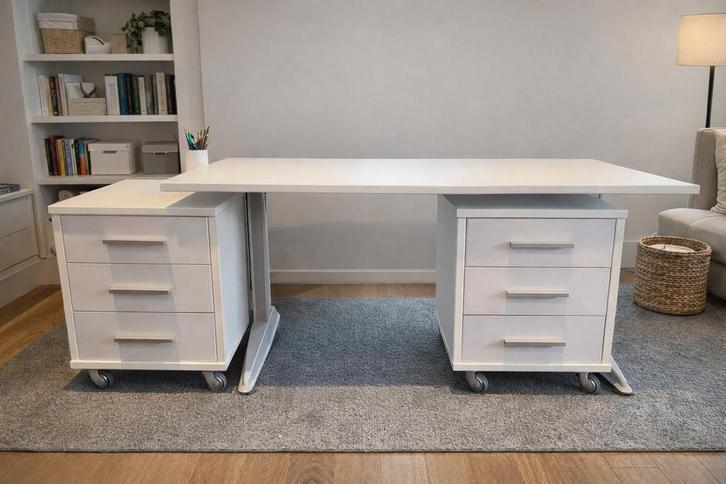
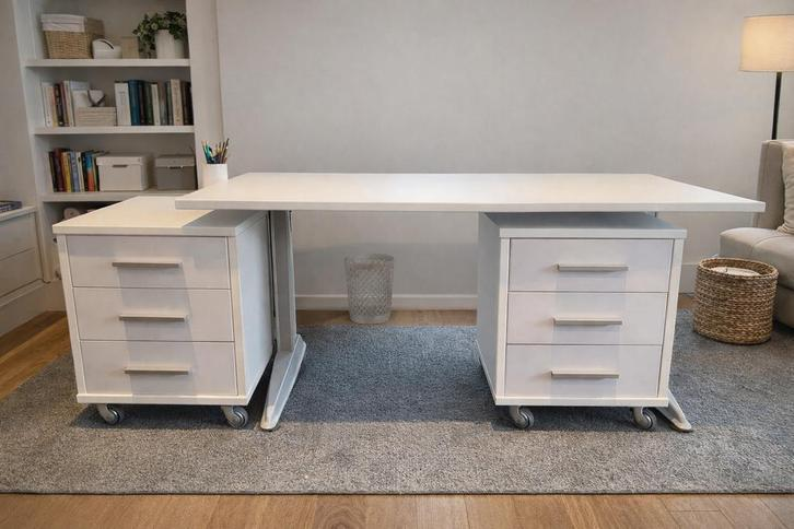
+ wastebasket (370, 289)
